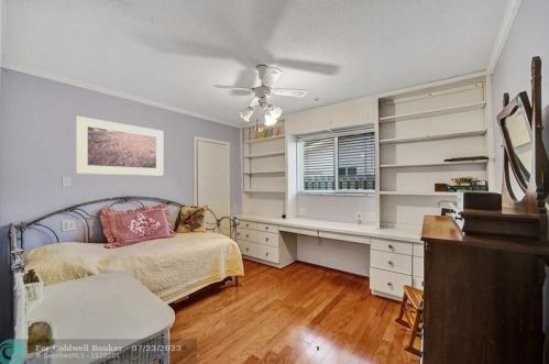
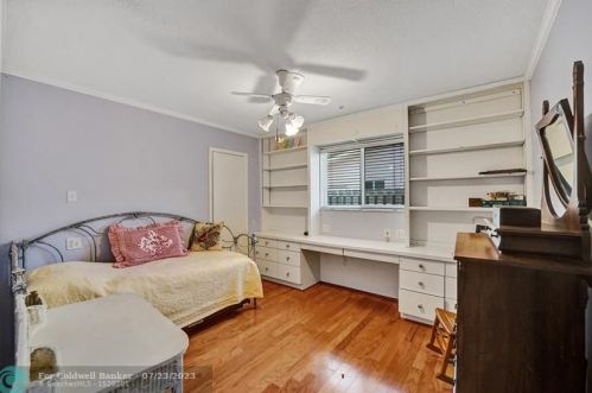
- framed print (124, 150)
